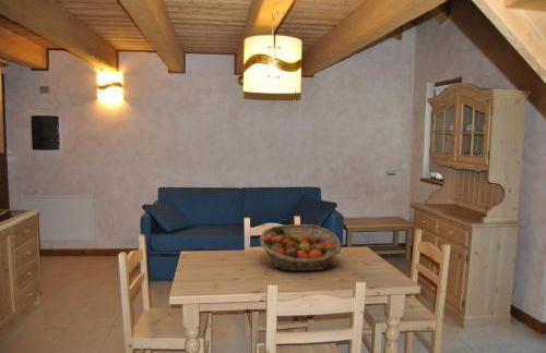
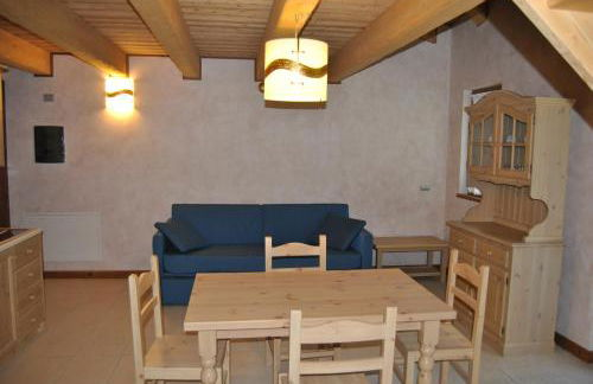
- fruit basket (299, 246)
